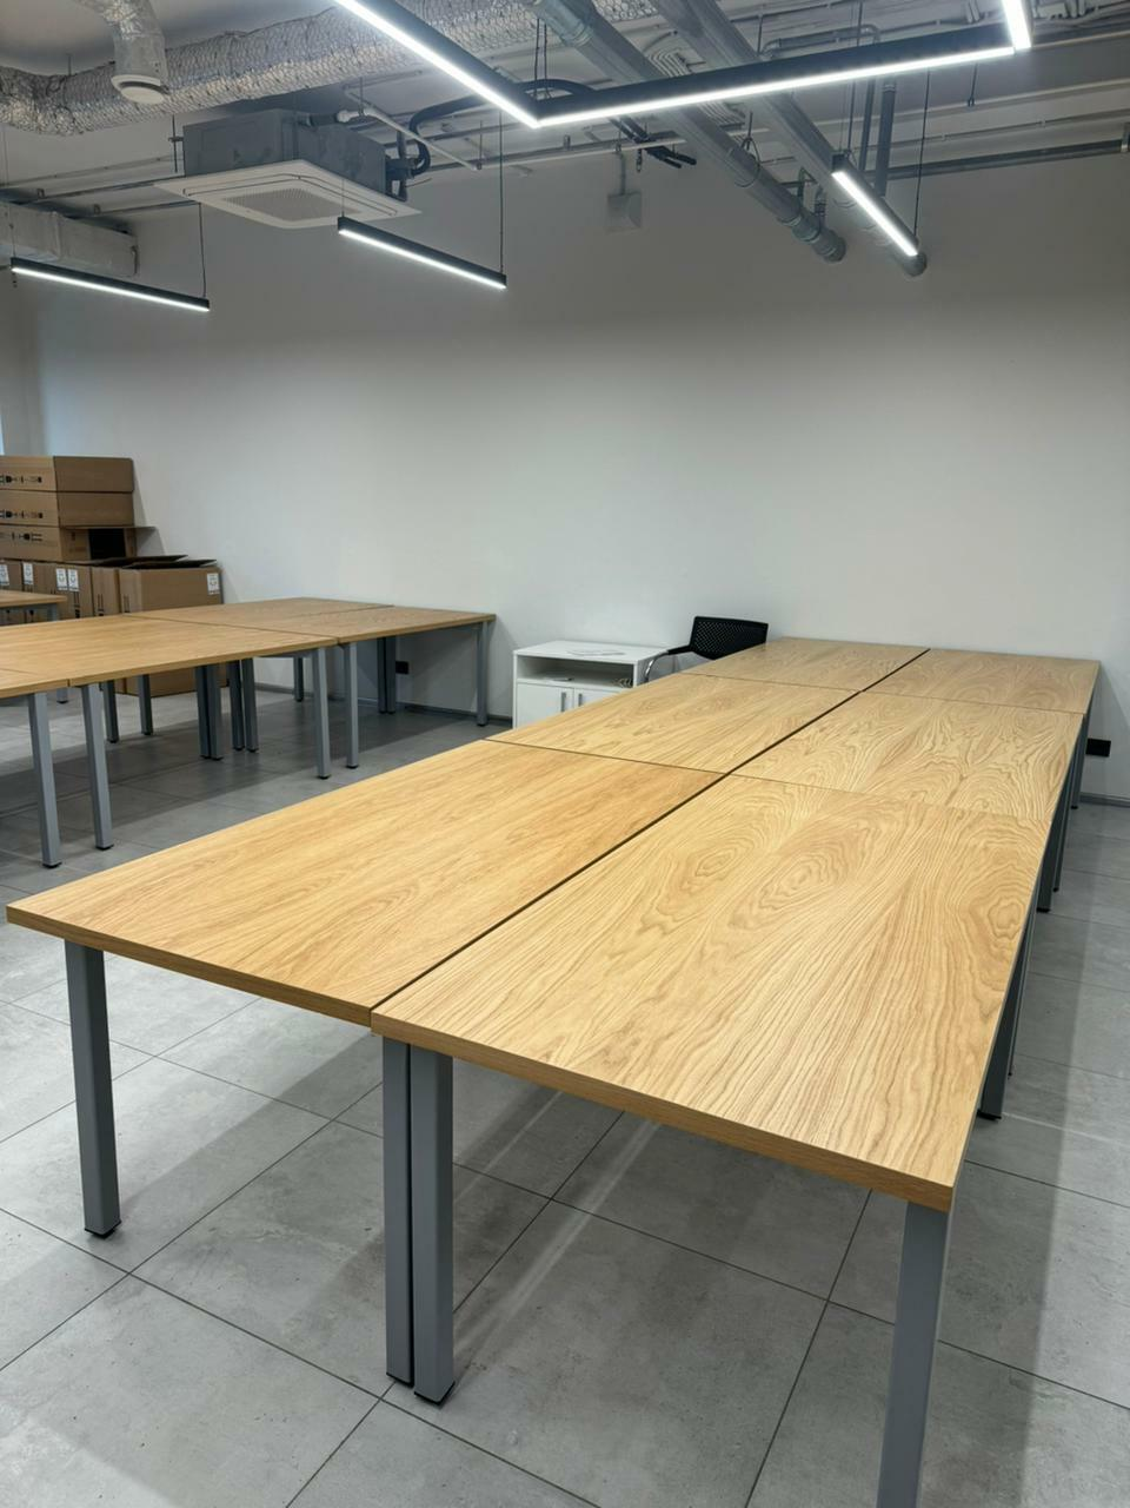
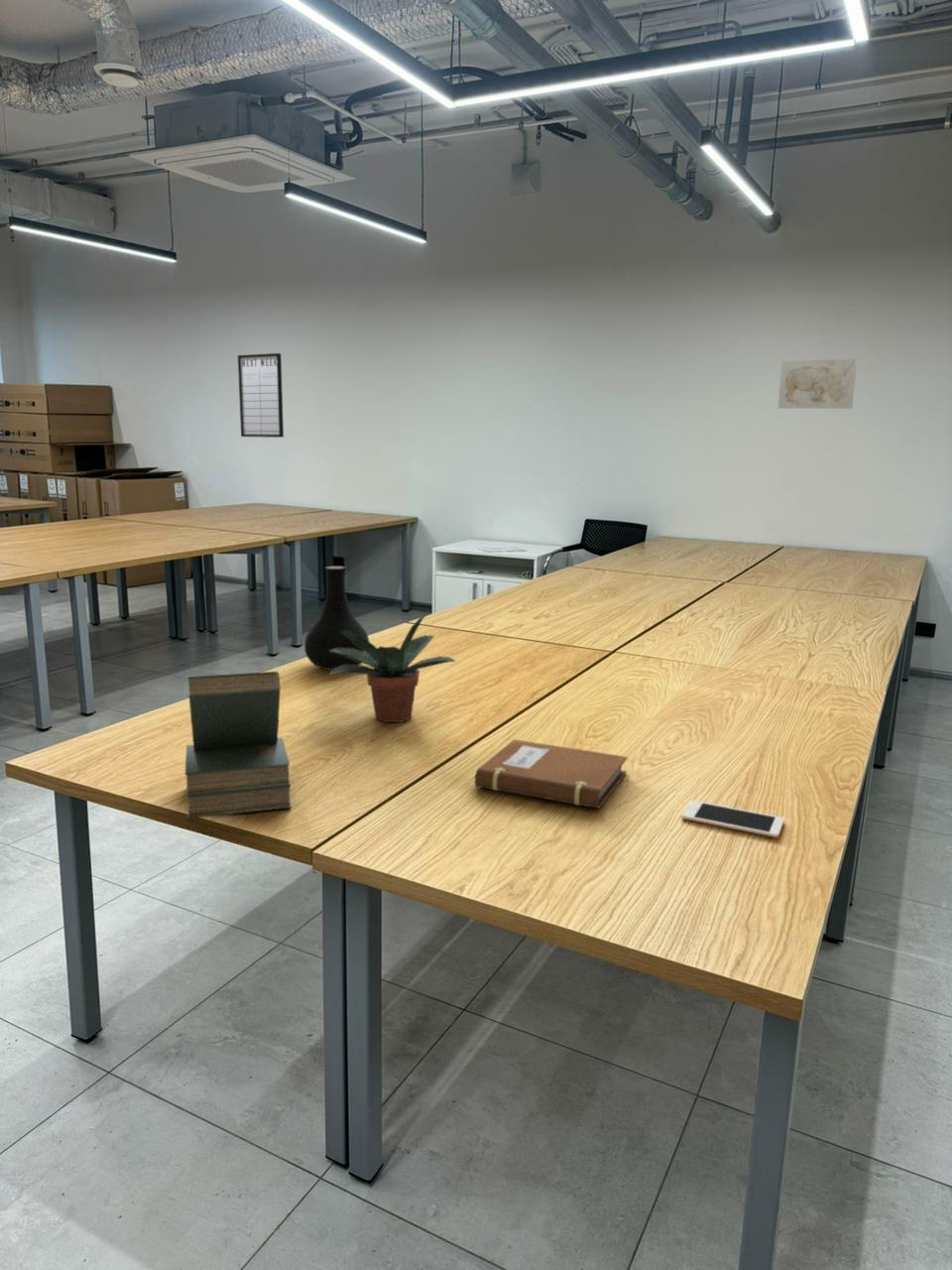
+ writing board (260, 396)
+ notebook (548, 771)
+ vase (336, 617)
+ cell phone (732, 818)
+ wall art (816, 384)
+ book (235, 733)
+ potted plant (392, 665)
